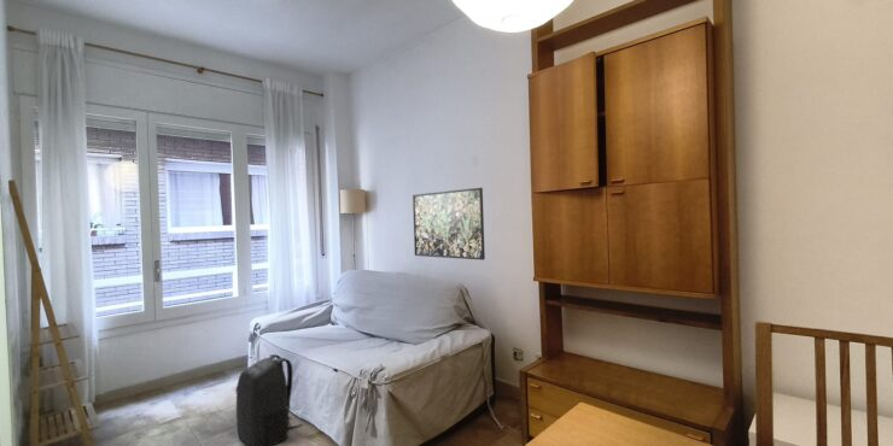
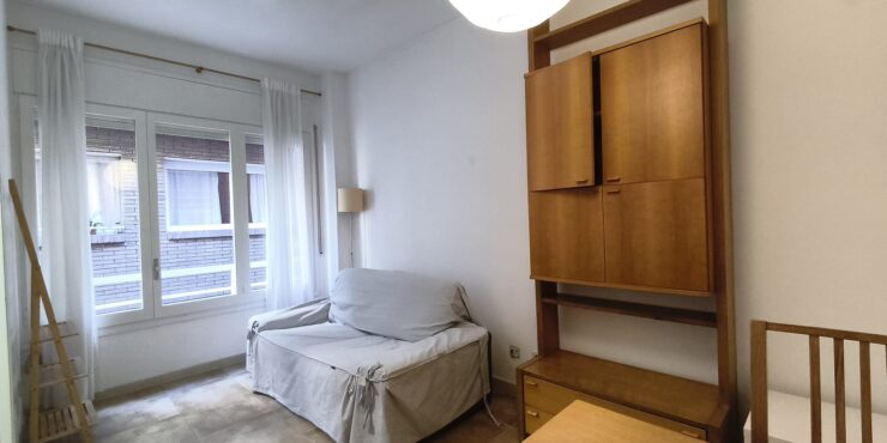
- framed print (445, 224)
- backpack (269, 393)
